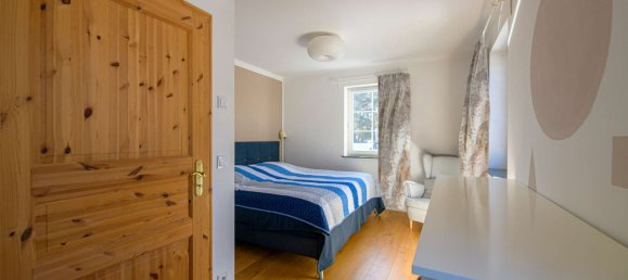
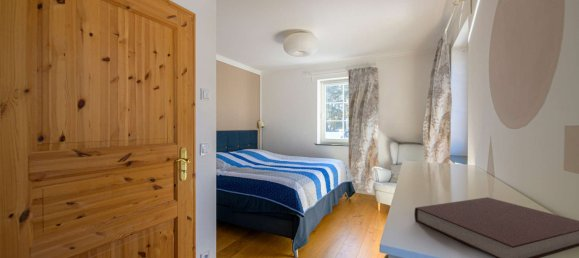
+ notebook (496, 222)
